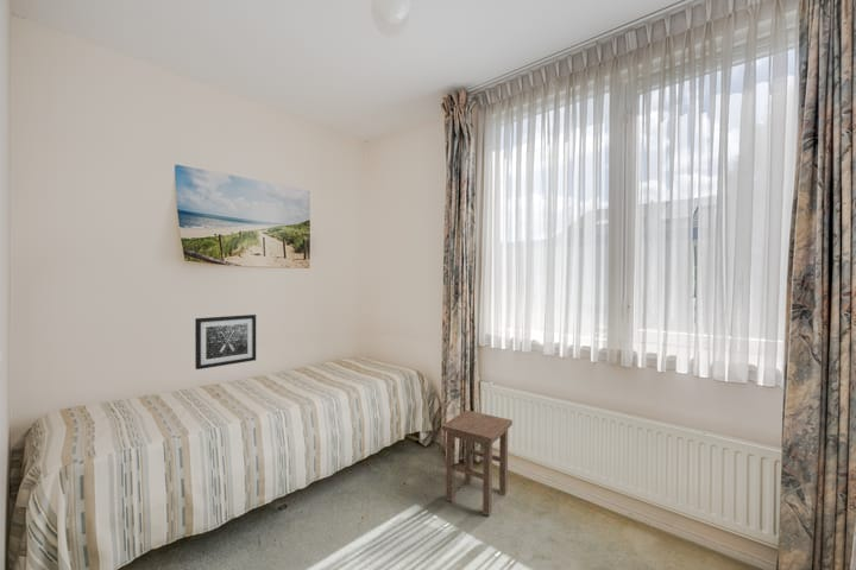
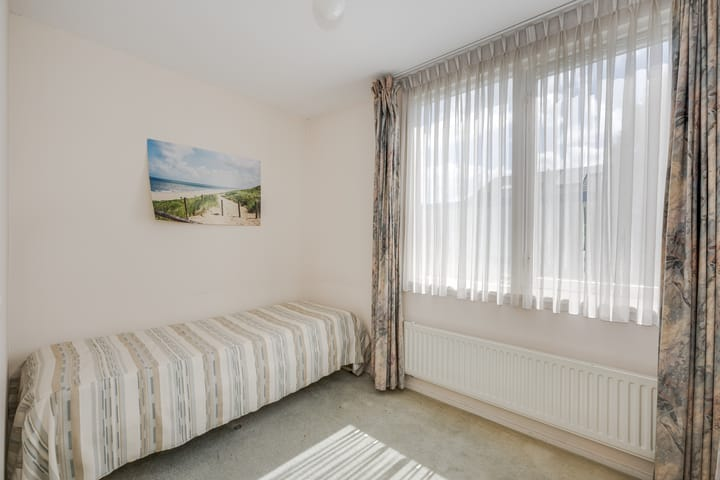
- stool (477, 455)
- wall art (227, 340)
